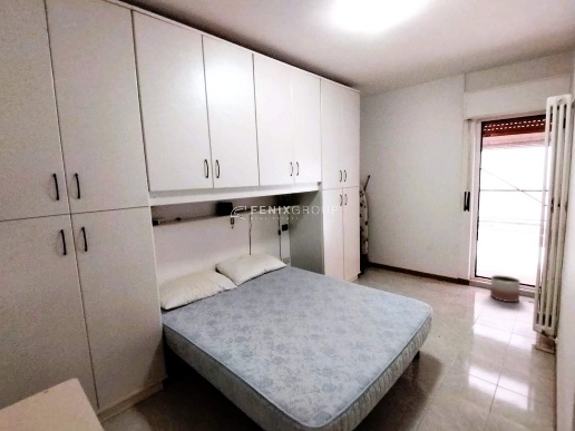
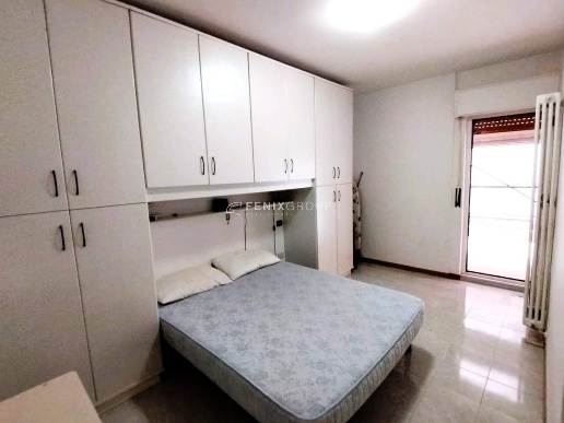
- planter (505, 288)
